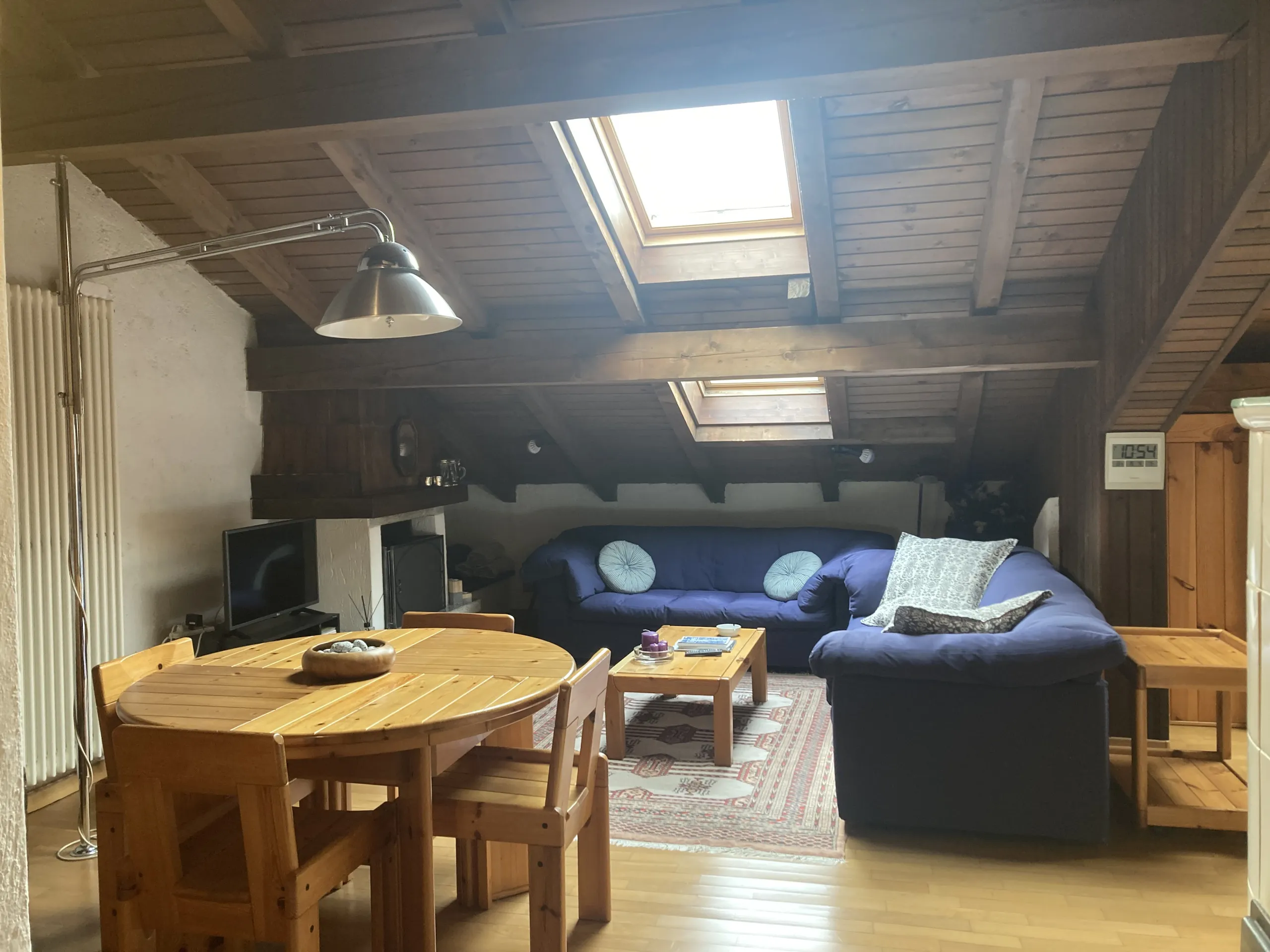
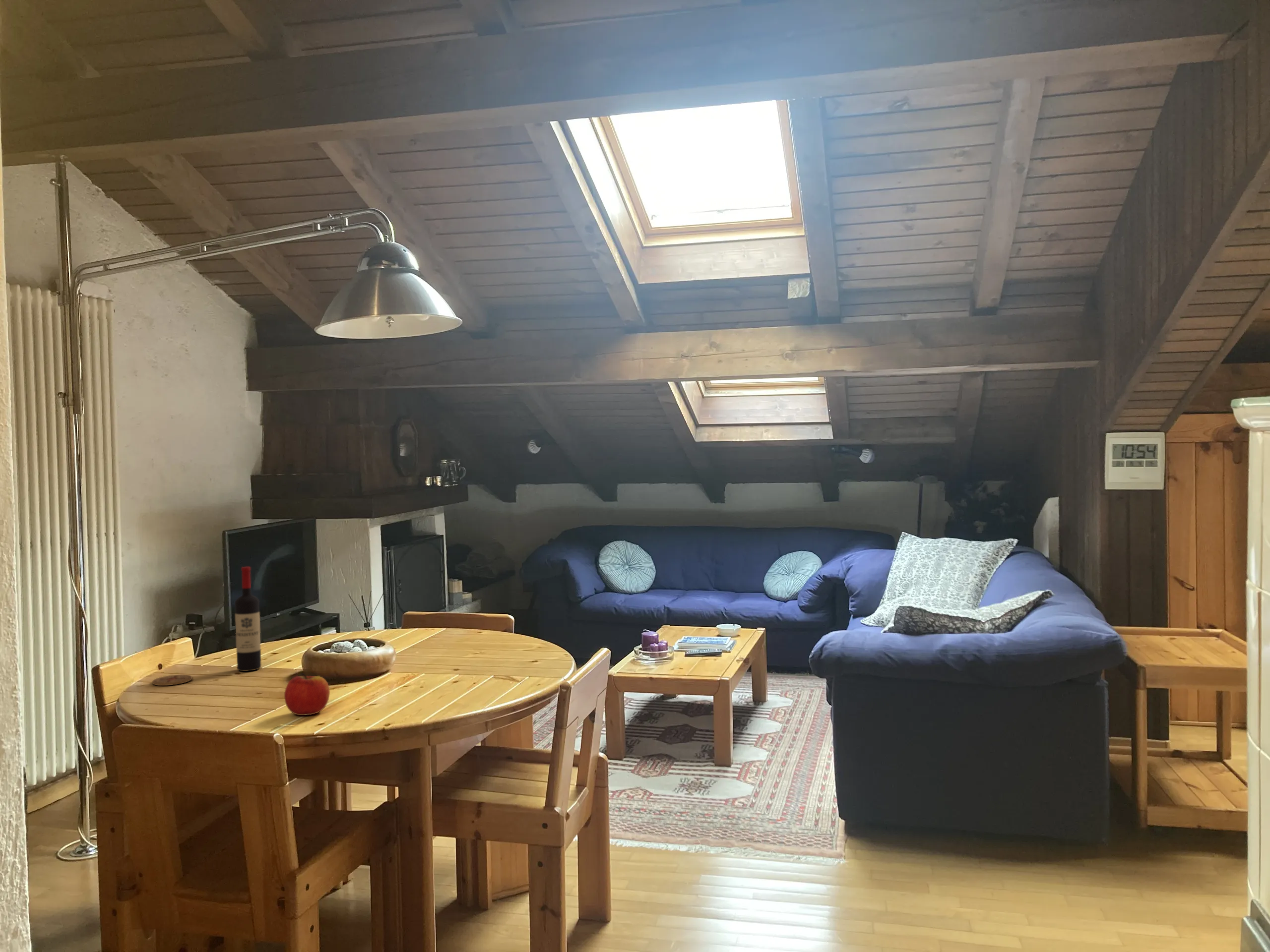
+ coaster (172, 680)
+ wine bottle (248, 618)
+ apple (307, 692)
